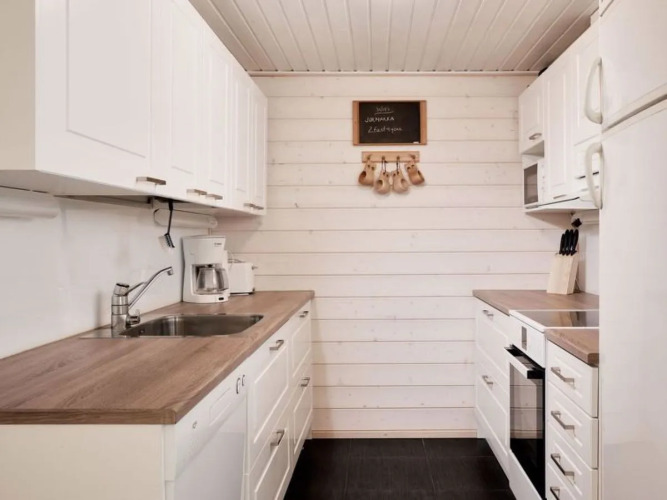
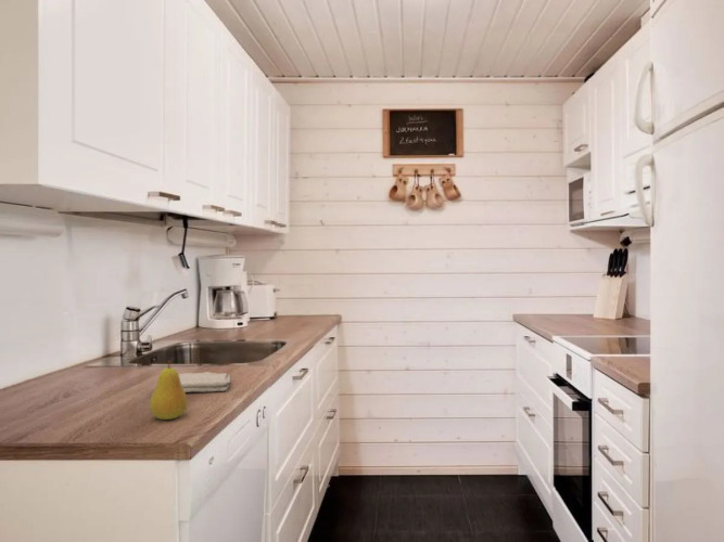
+ washcloth (194, 382)
+ fruit (168, 388)
